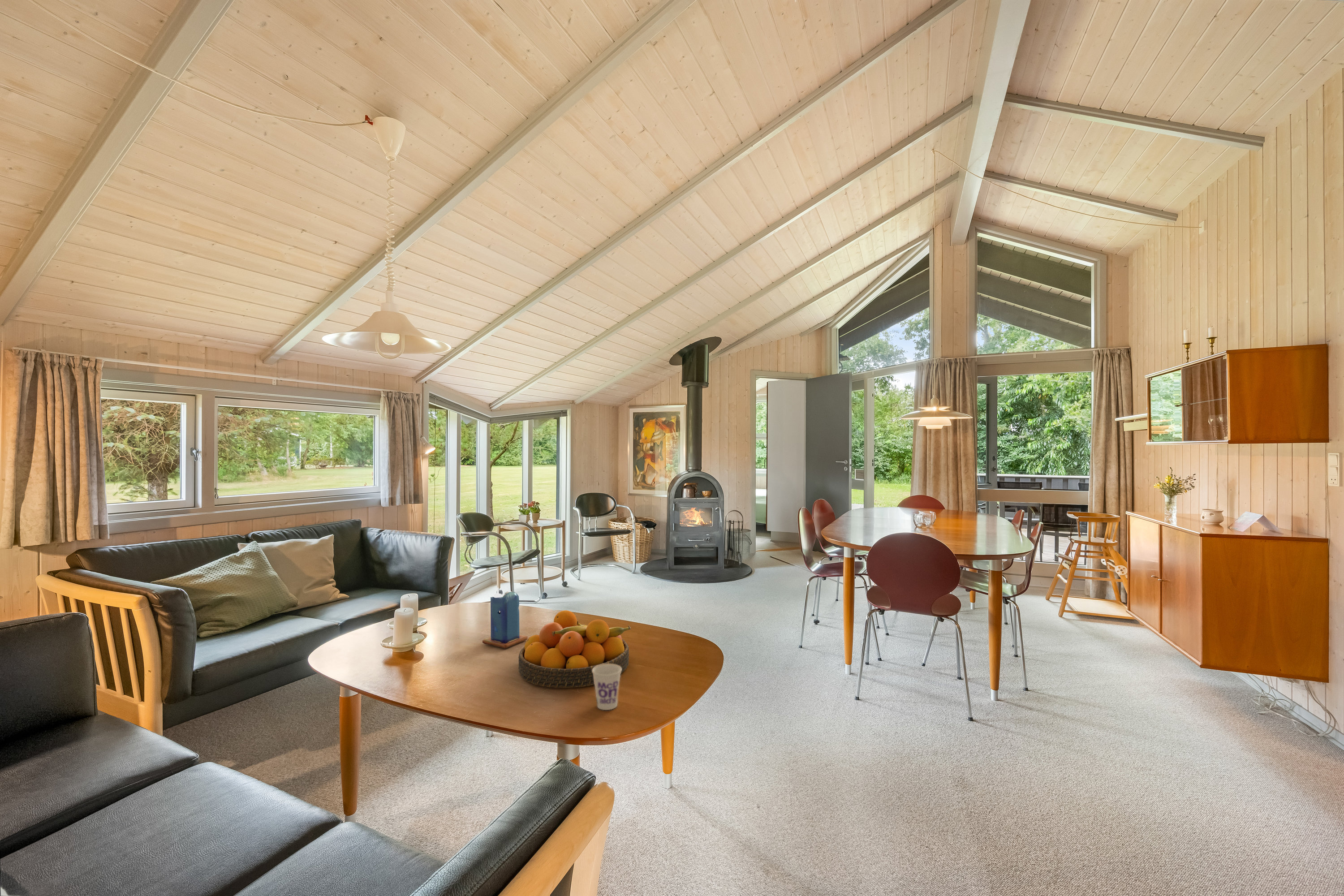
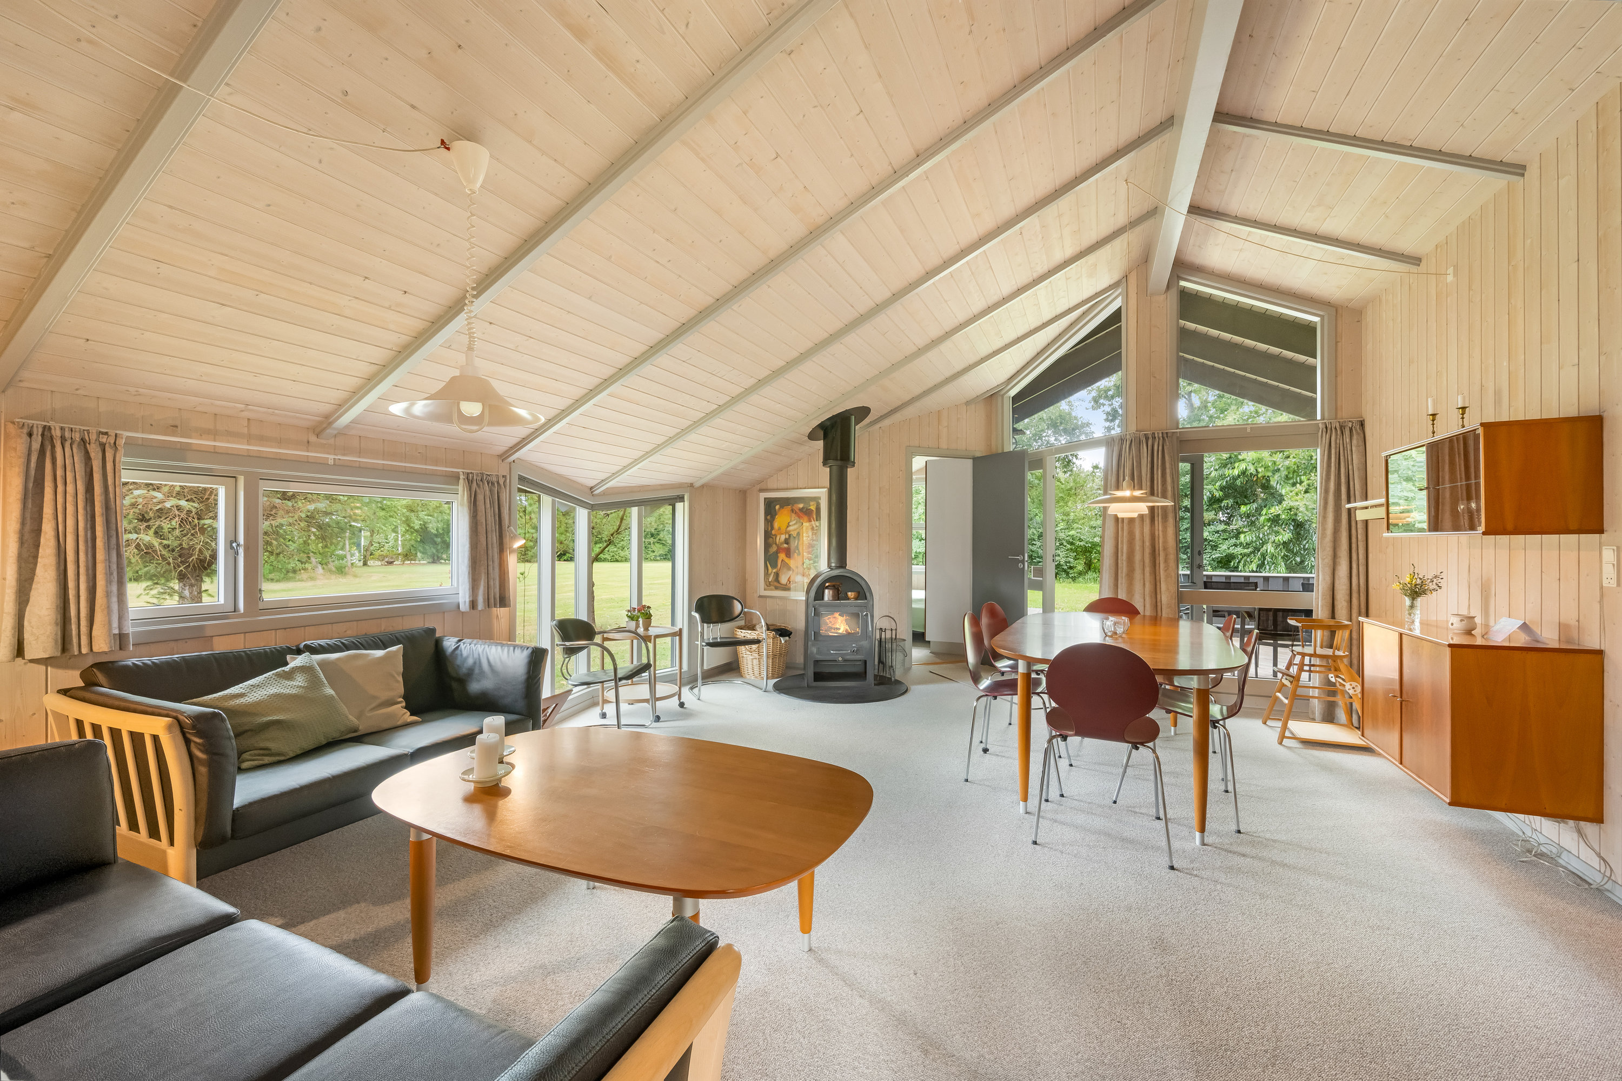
- fruit bowl (574, 642)
- cup (607, 687)
- candle (504, 615)
